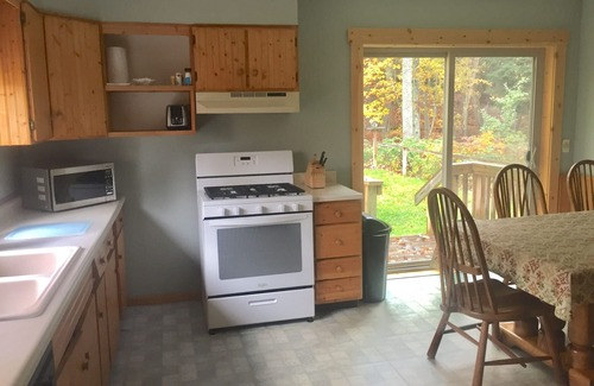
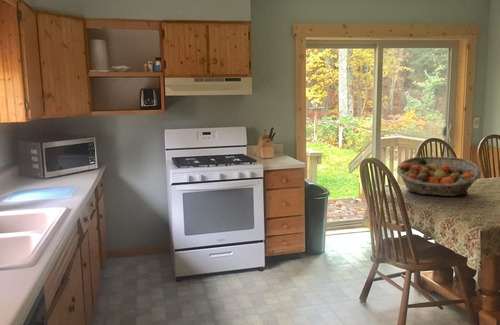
+ fruit basket (437, 175)
